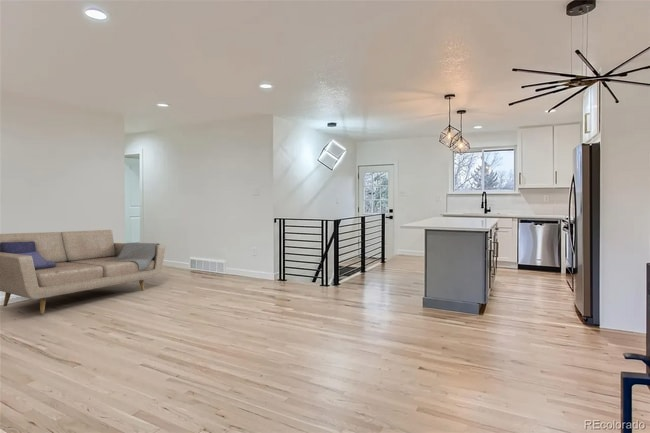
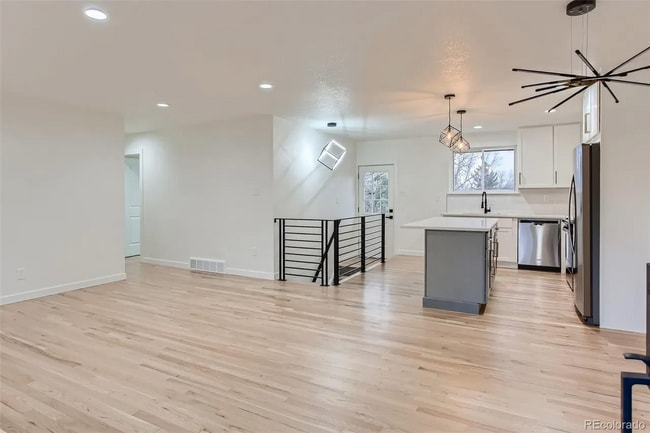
- sofa (80, 264)
